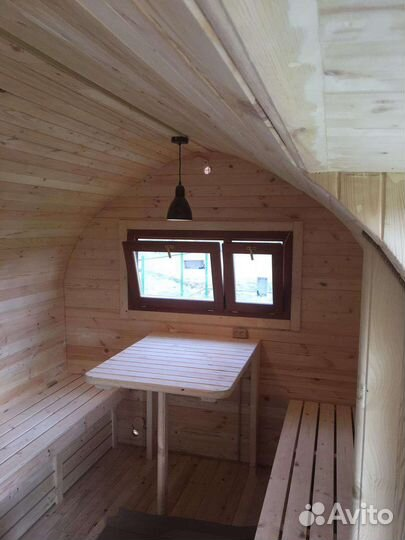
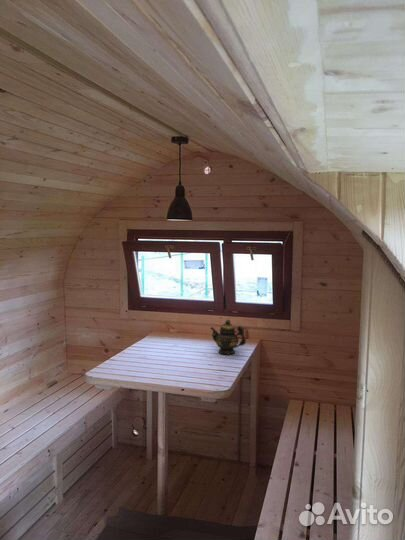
+ teapot (227, 335)
